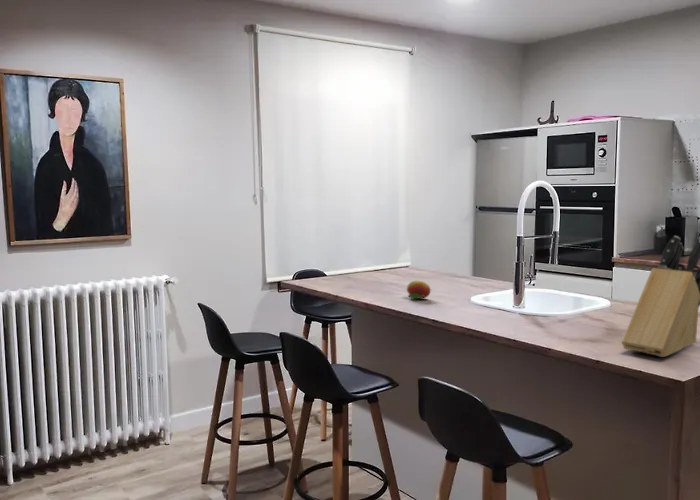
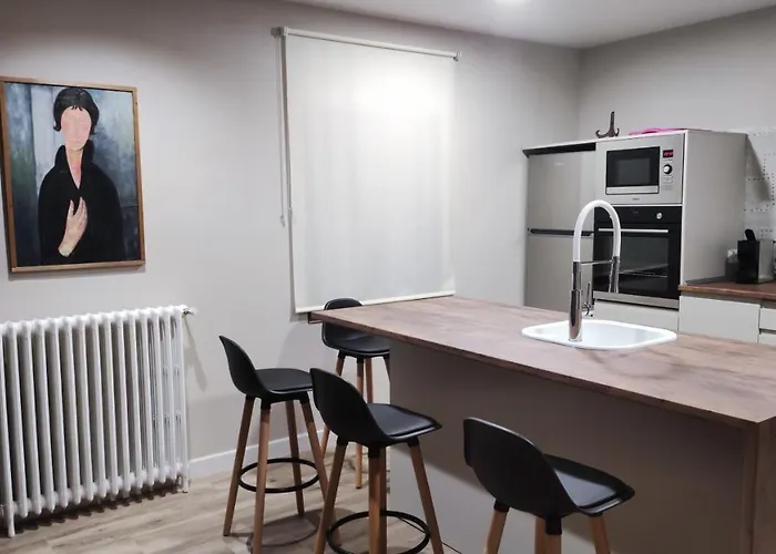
- fruit (418, 289)
- knife block (668, 292)
